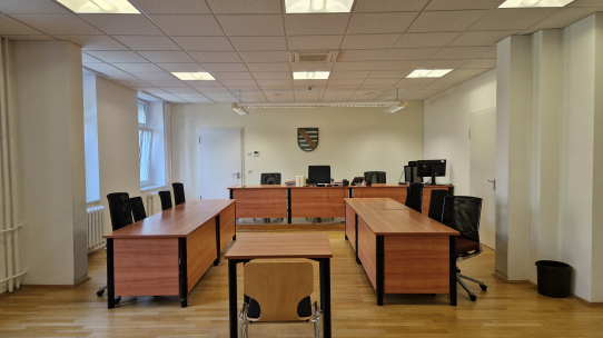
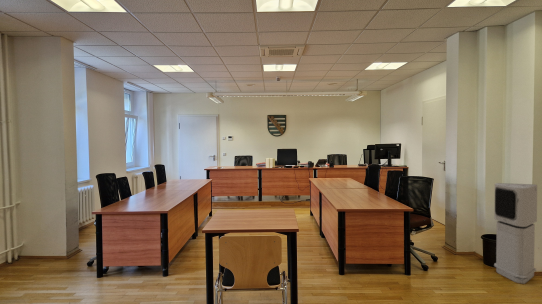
+ air purifier (520, 230)
